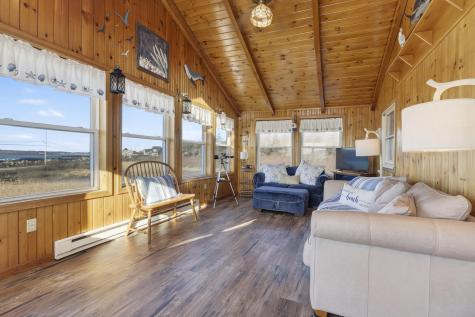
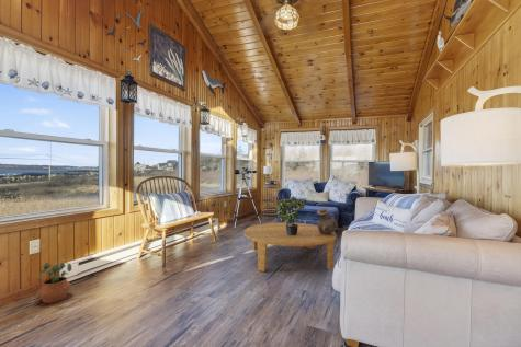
+ coffee table (288, 244)
+ vessel (327, 220)
+ potted plant (291, 213)
+ potted plant (52, 279)
